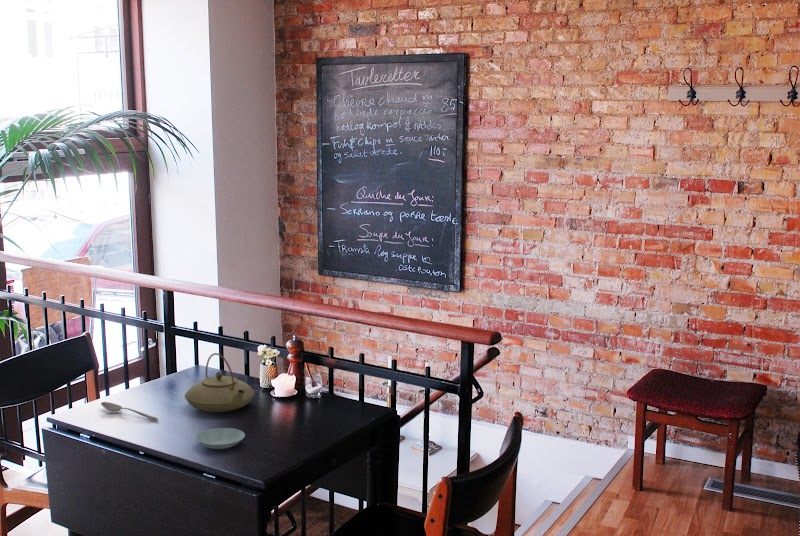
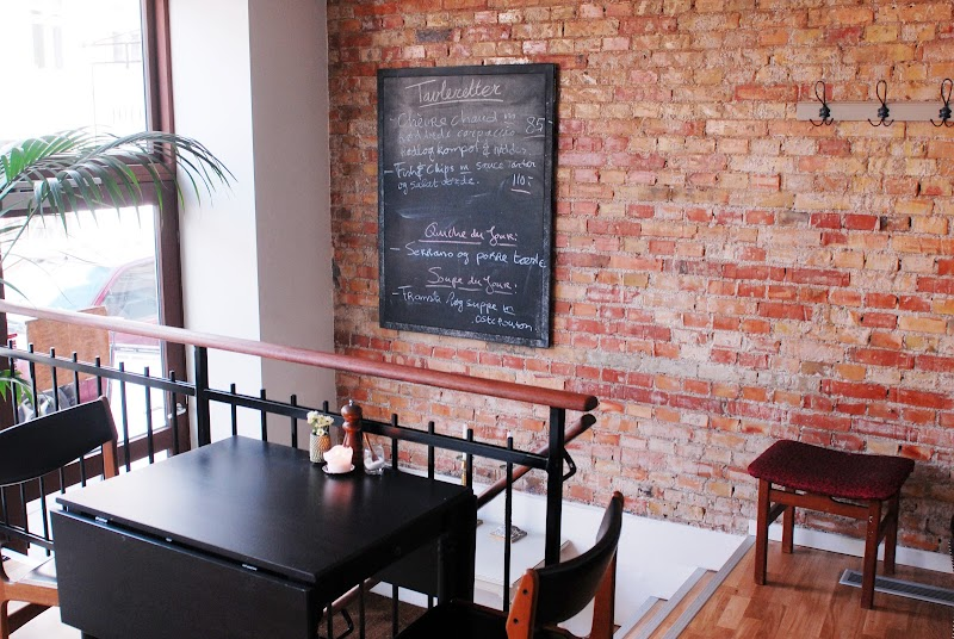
- teapot (221, 381)
- saucer (220, 440)
- spoon (129, 409)
